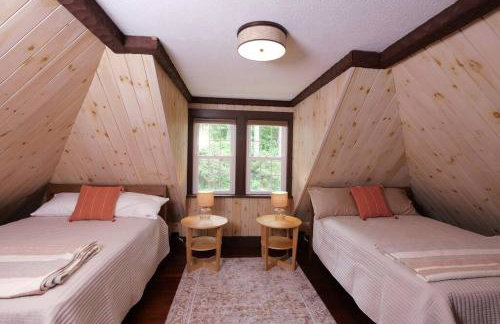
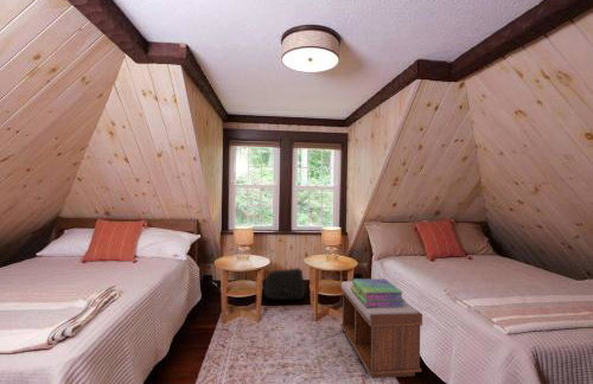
+ stack of books (376, 290)
+ backpack (282, 282)
+ bench (375, 321)
